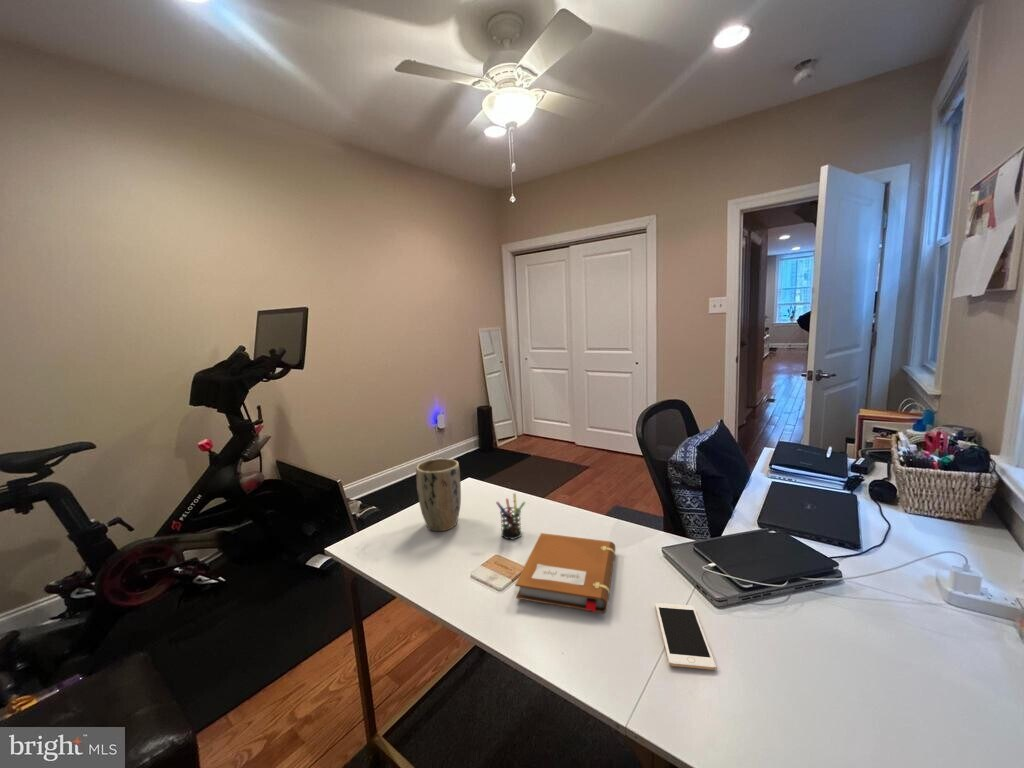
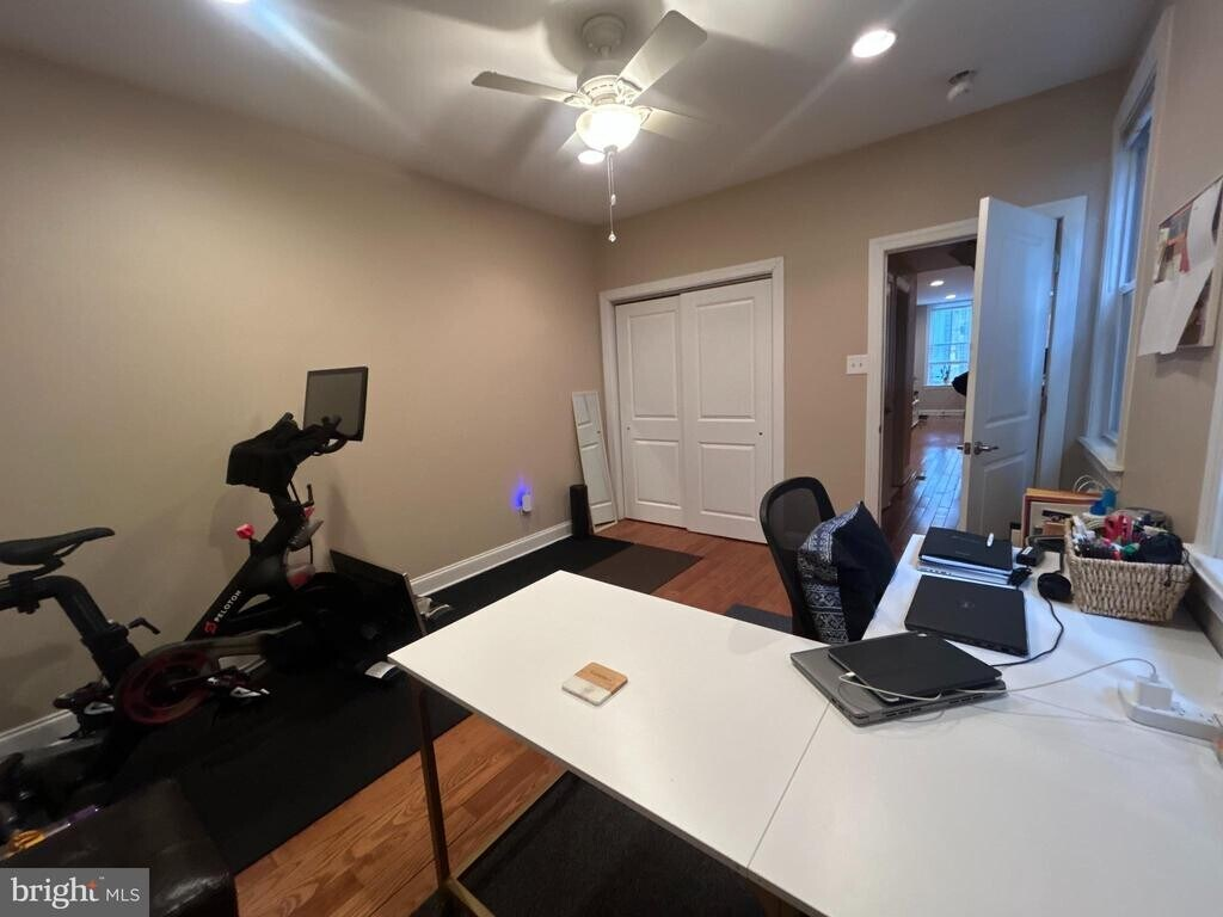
- pen holder (512, 515)
- cell phone (682, 633)
- plant pot (439, 494)
- notebook (569, 569)
